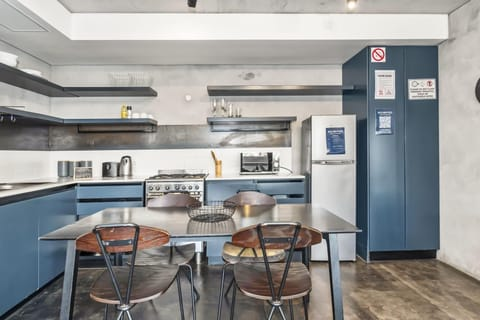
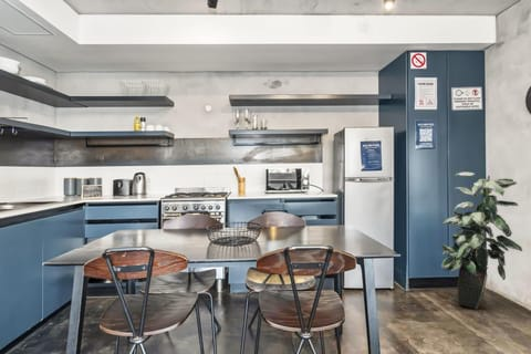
+ indoor plant (475, 238)
